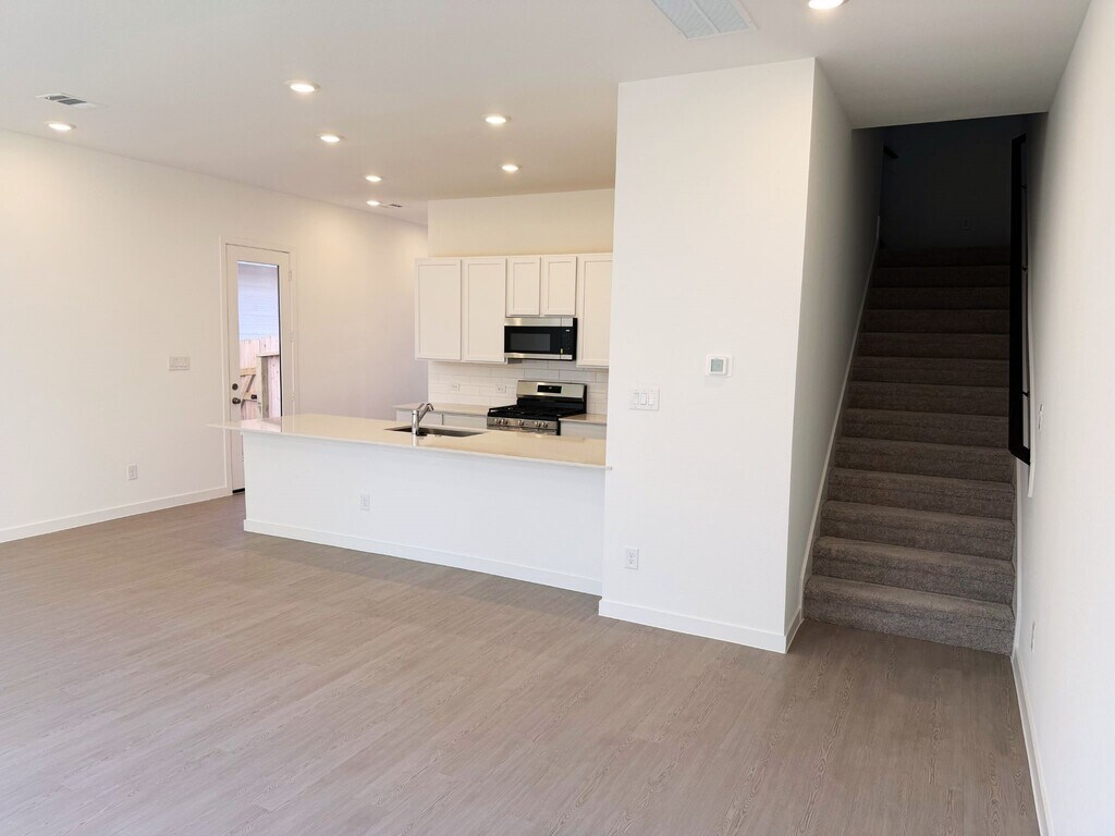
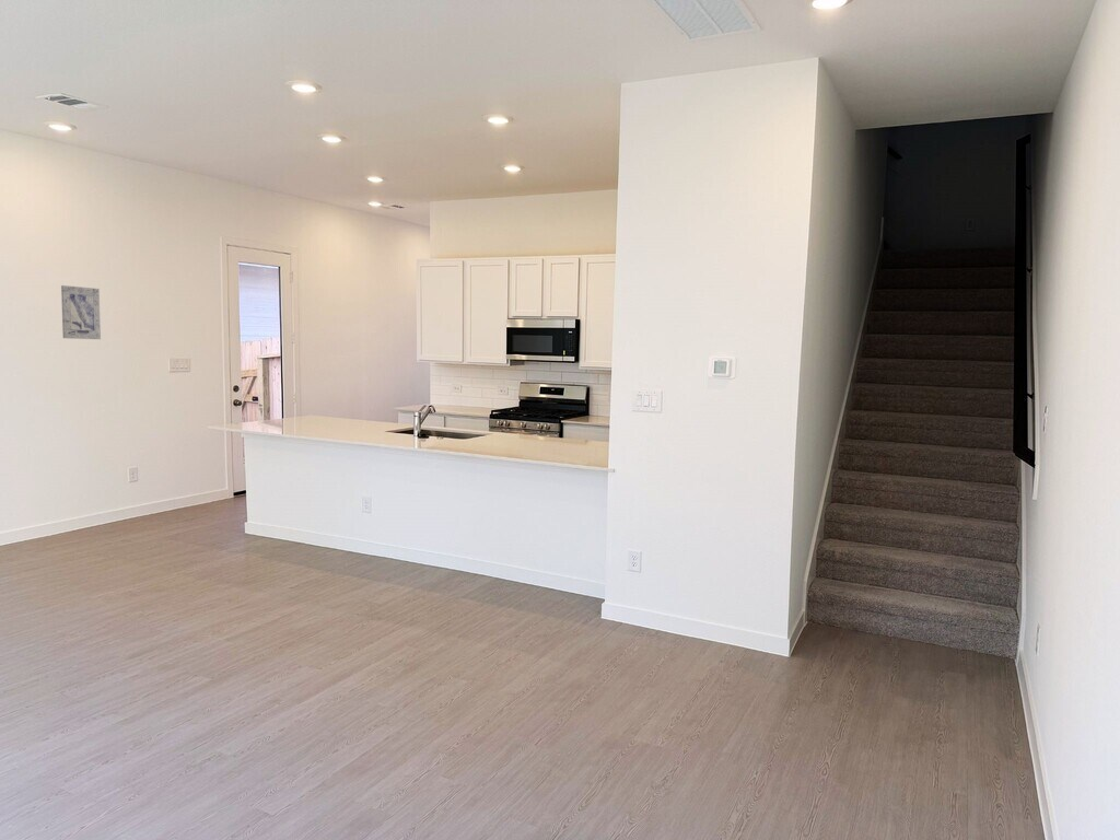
+ wall art (81, 313)
